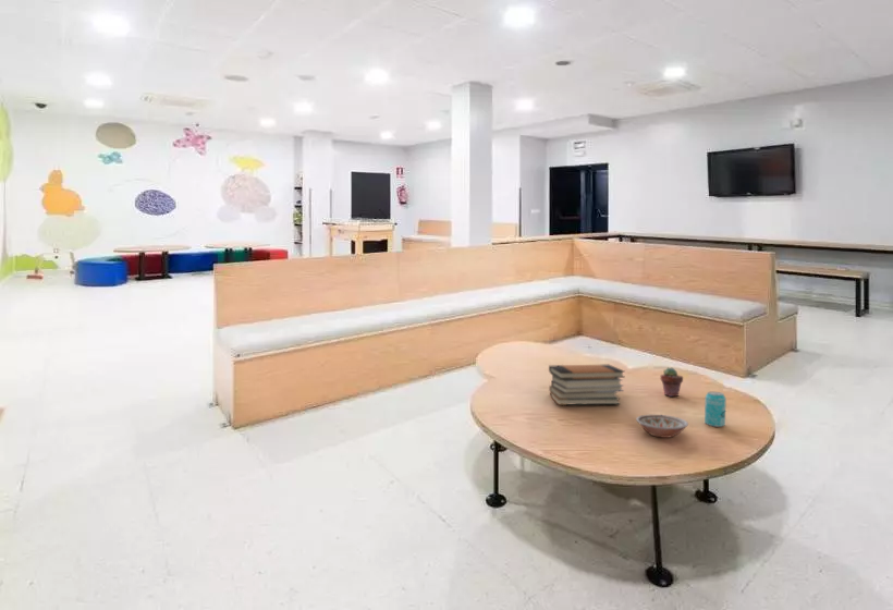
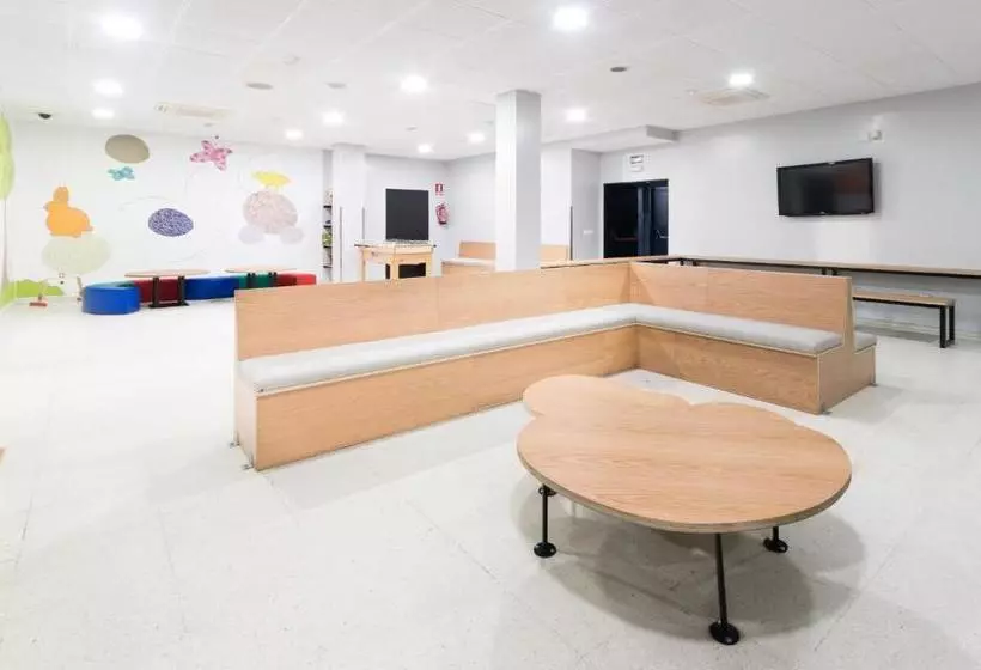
- bowl (661, 427)
- beverage can (714, 408)
- potted succulent (671, 380)
- book stack (585, 383)
